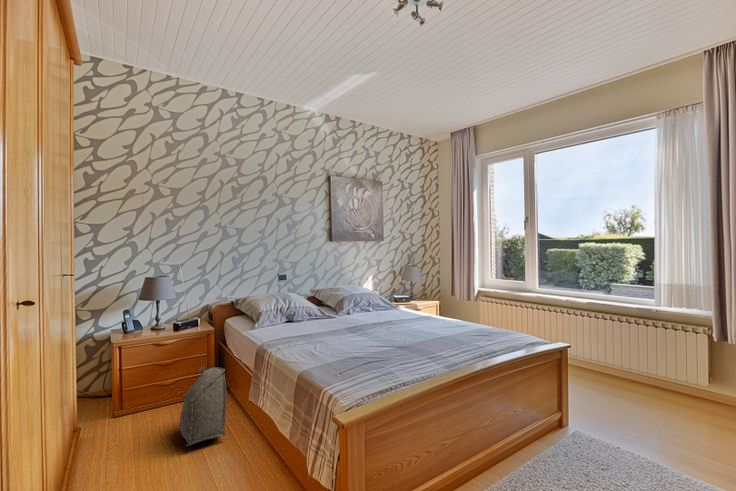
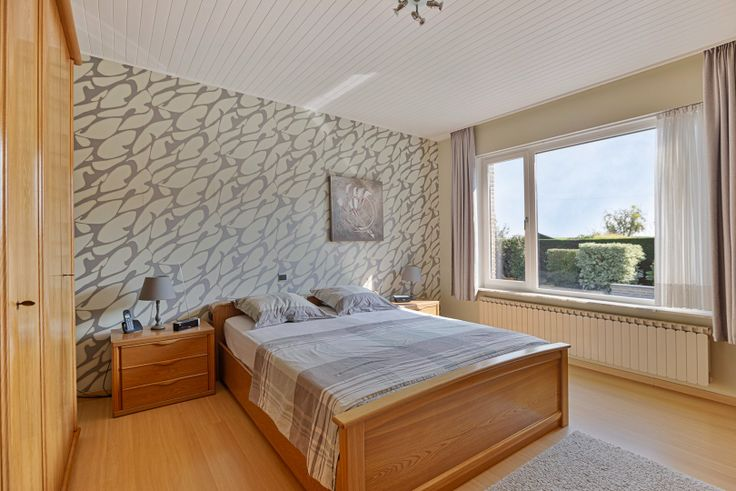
- backpack (202, 402)
